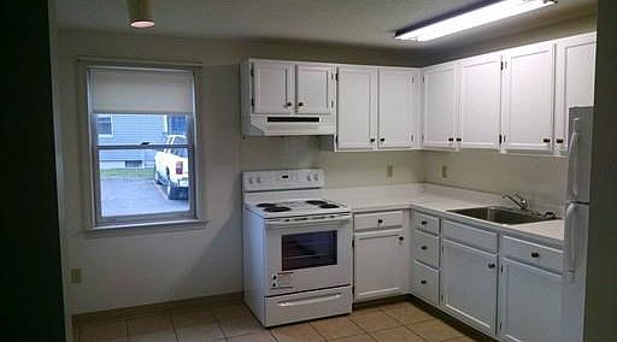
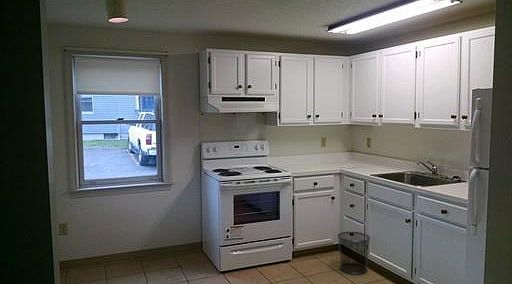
+ waste bin (353, 252)
